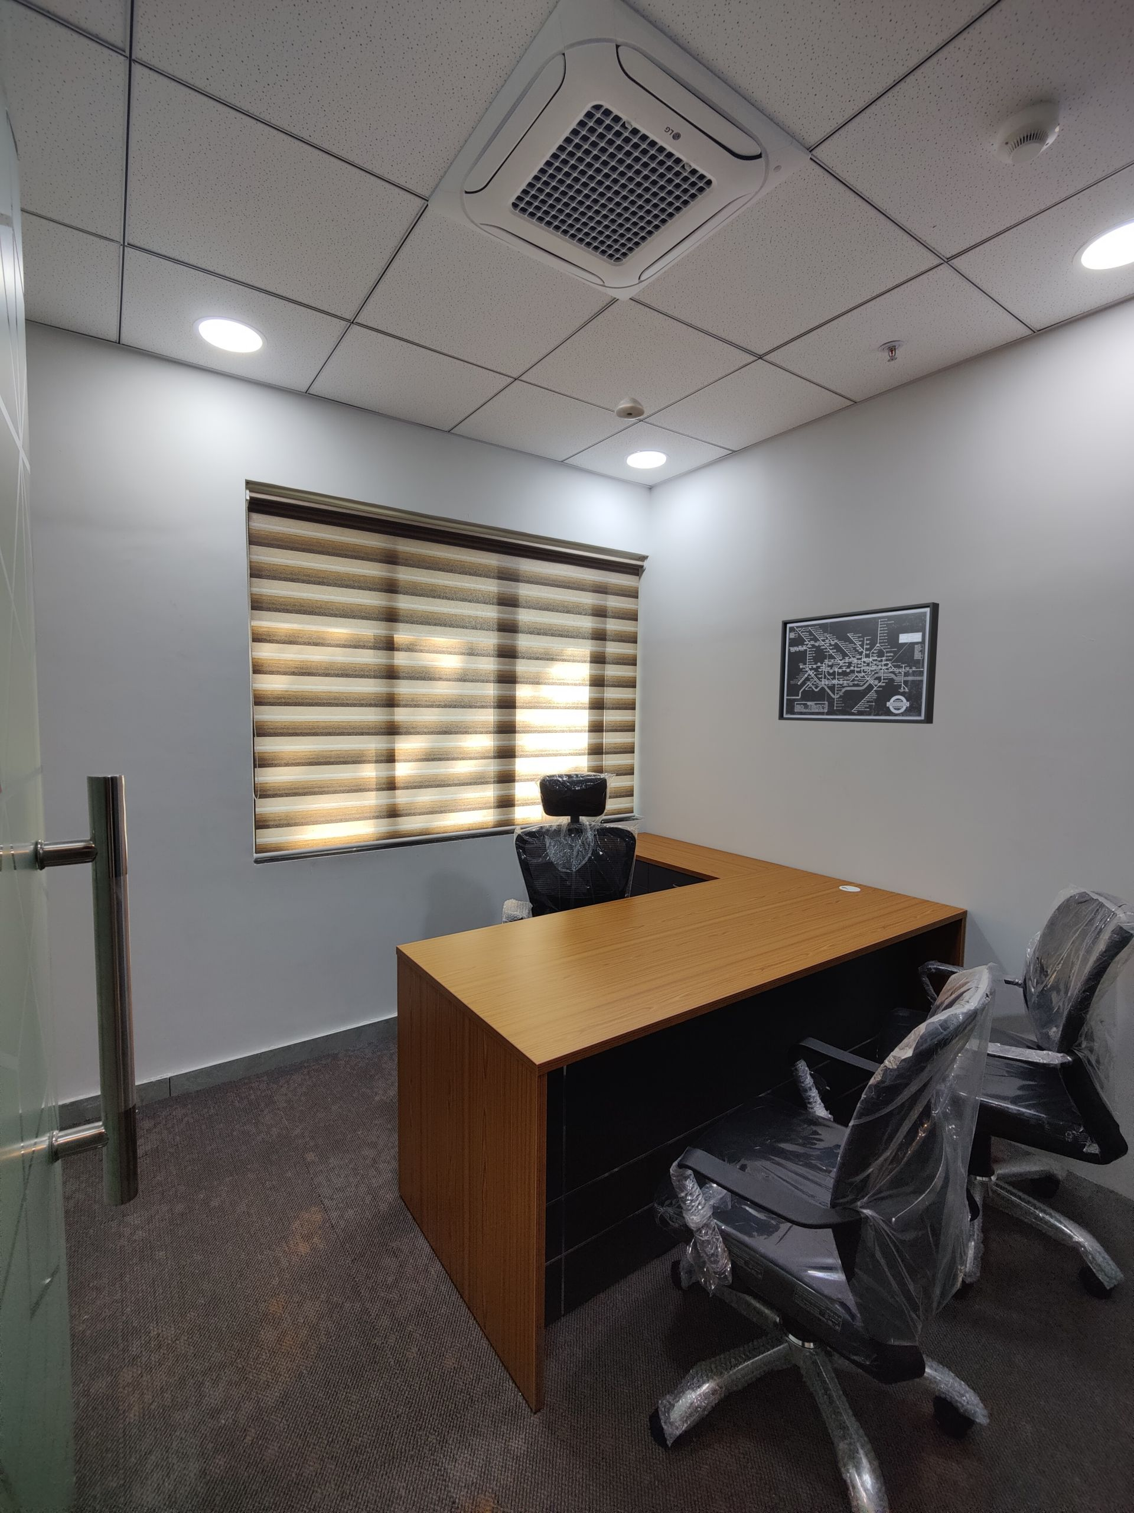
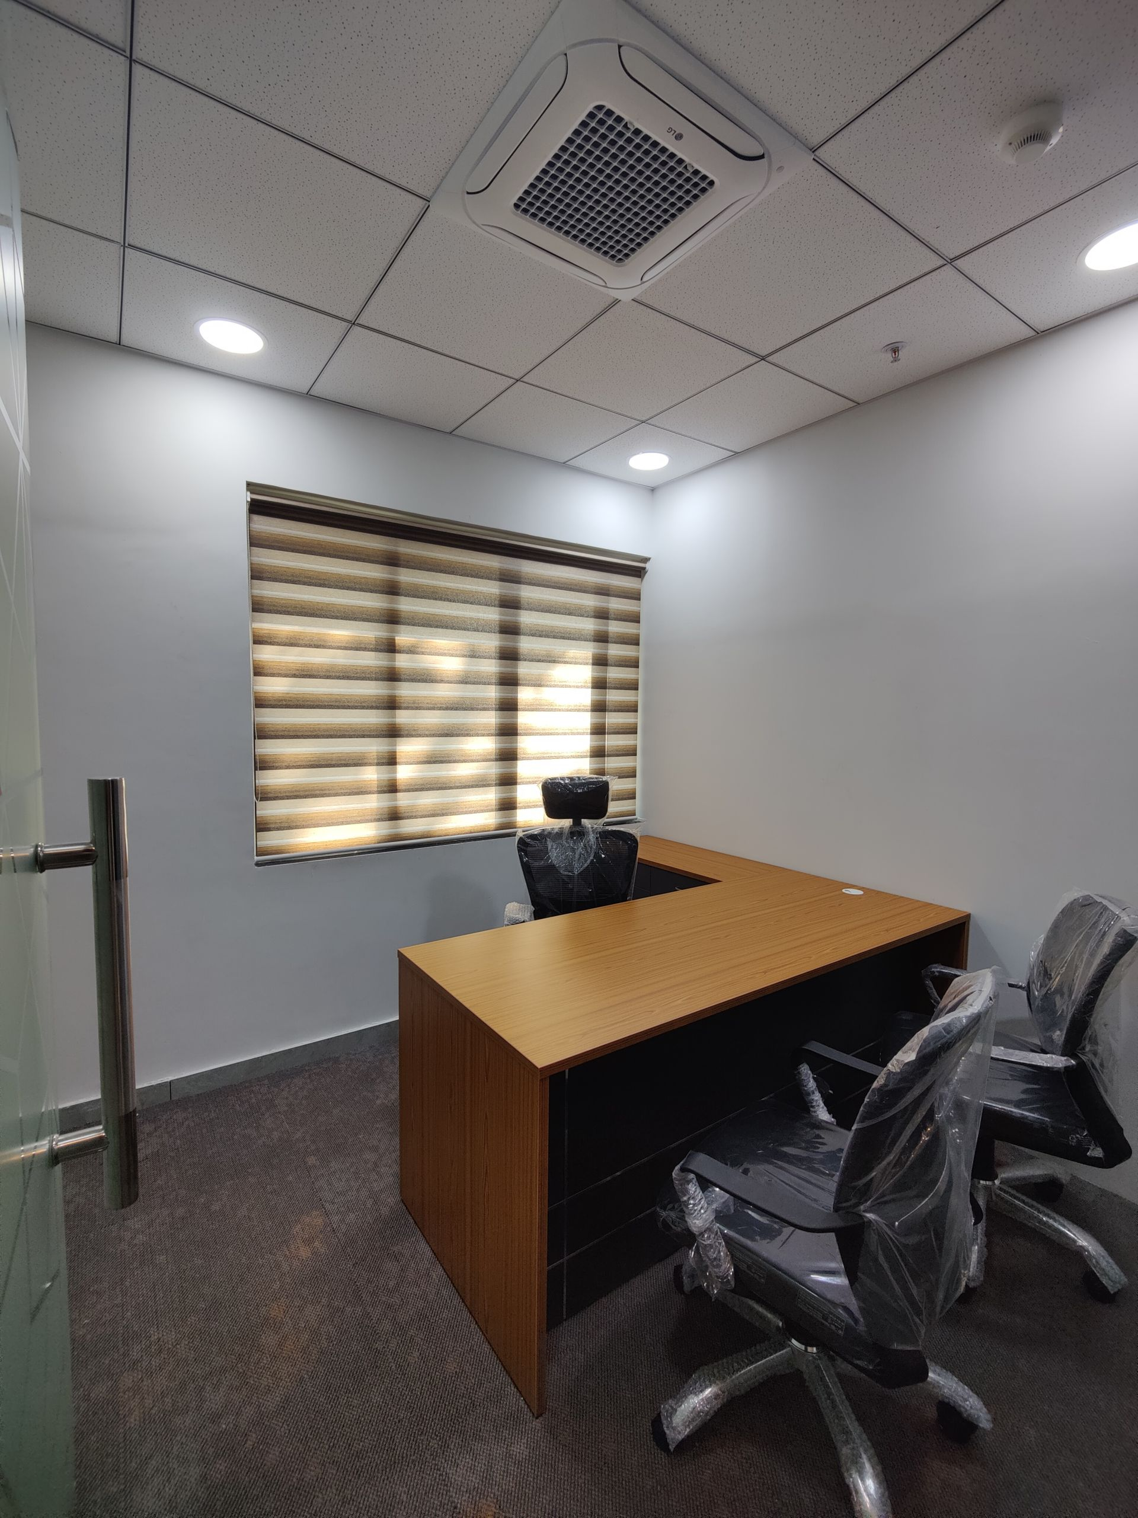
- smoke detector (630, 406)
- wall art (850, 667)
